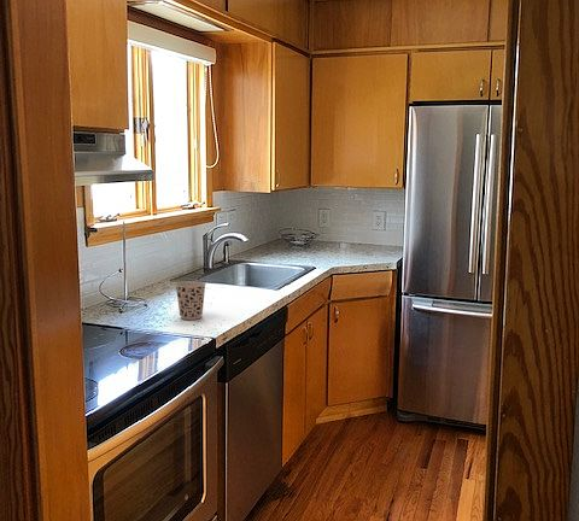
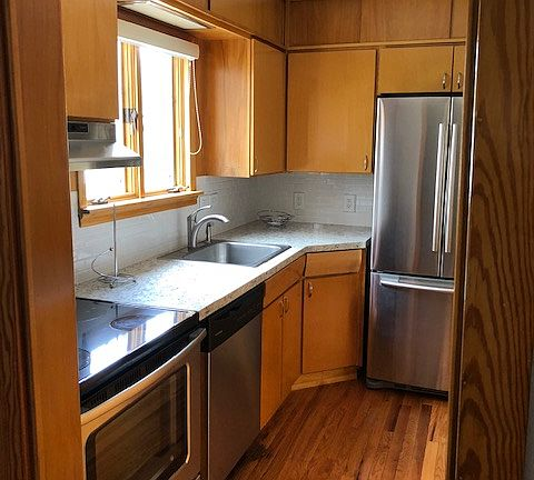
- cup (191, 300)
